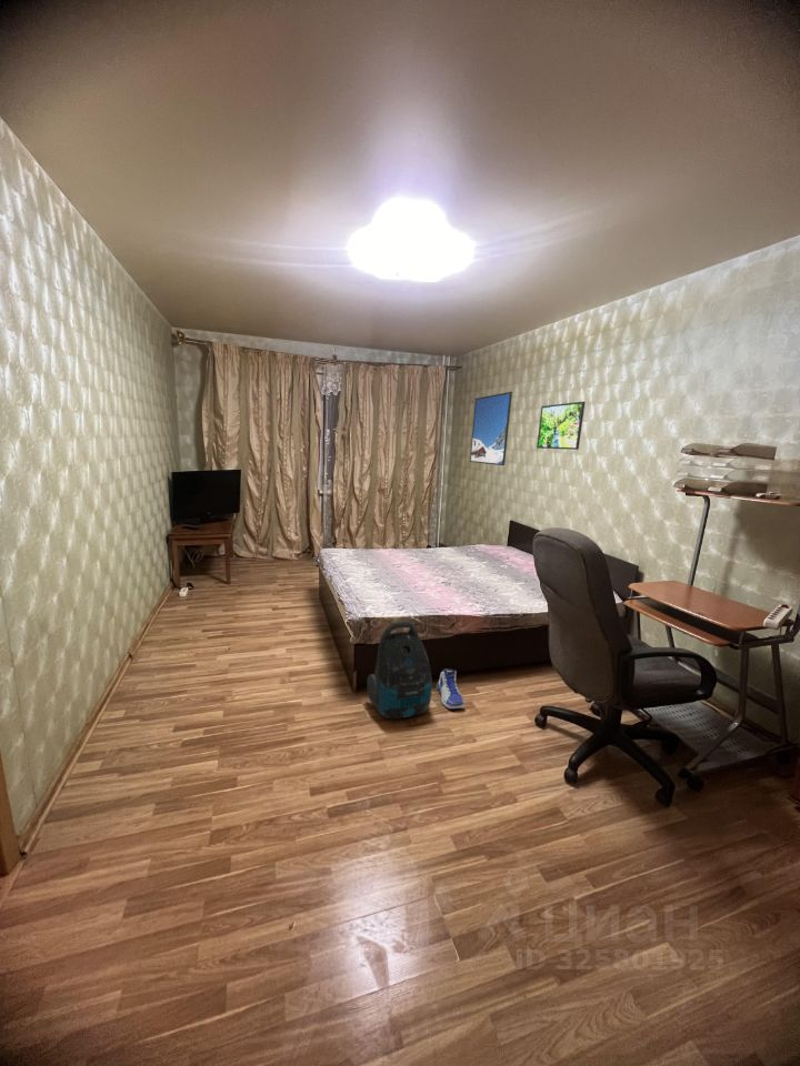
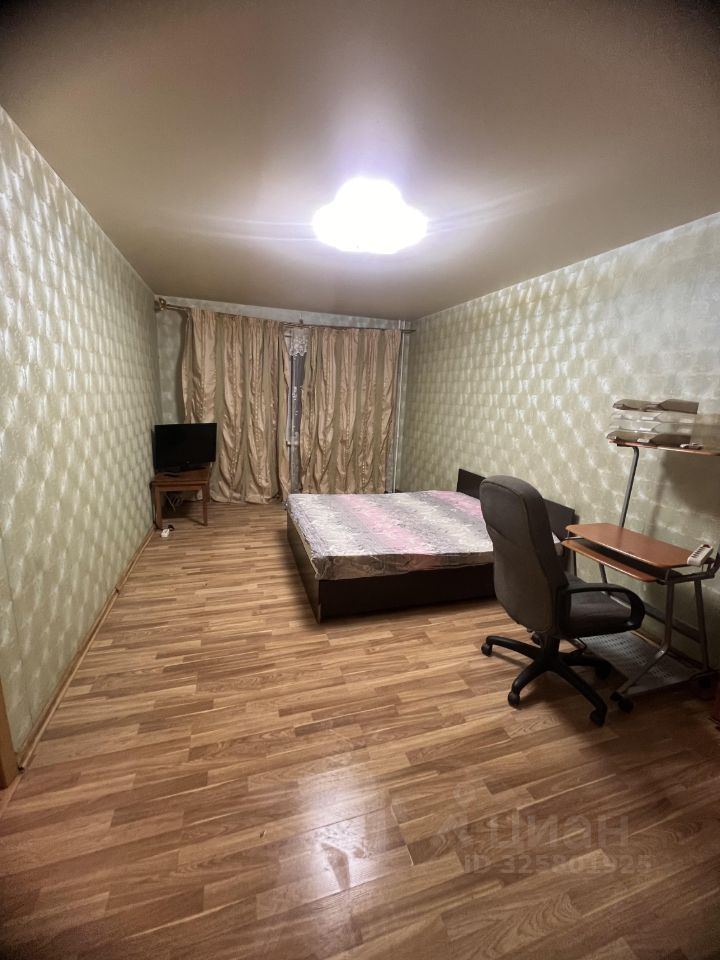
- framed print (489, 430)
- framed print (559, 426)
- sneaker (448, 684)
- vacuum cleaner (401, 668)
